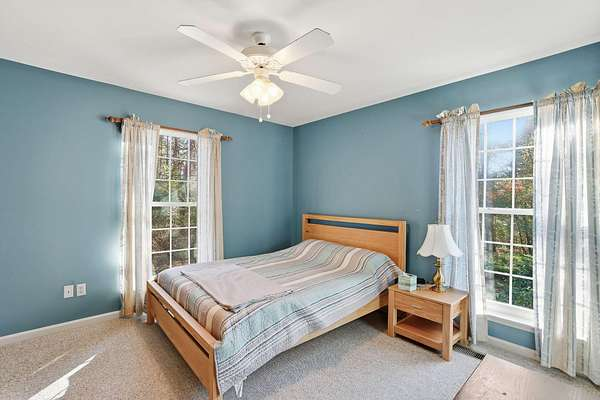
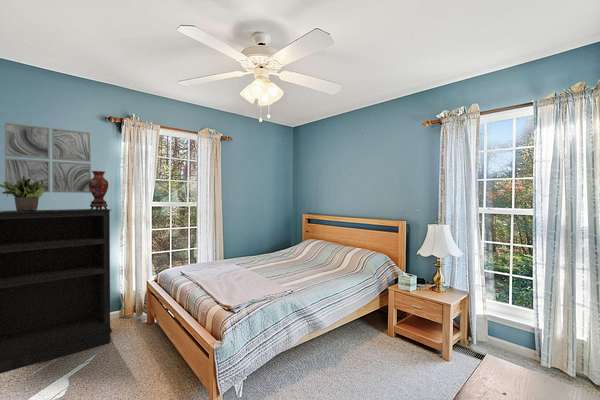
+ potted plant (21, 192)
+ wall art (52, 159)
+ bookshelf (46, 281)
+ vase (98, 190)
